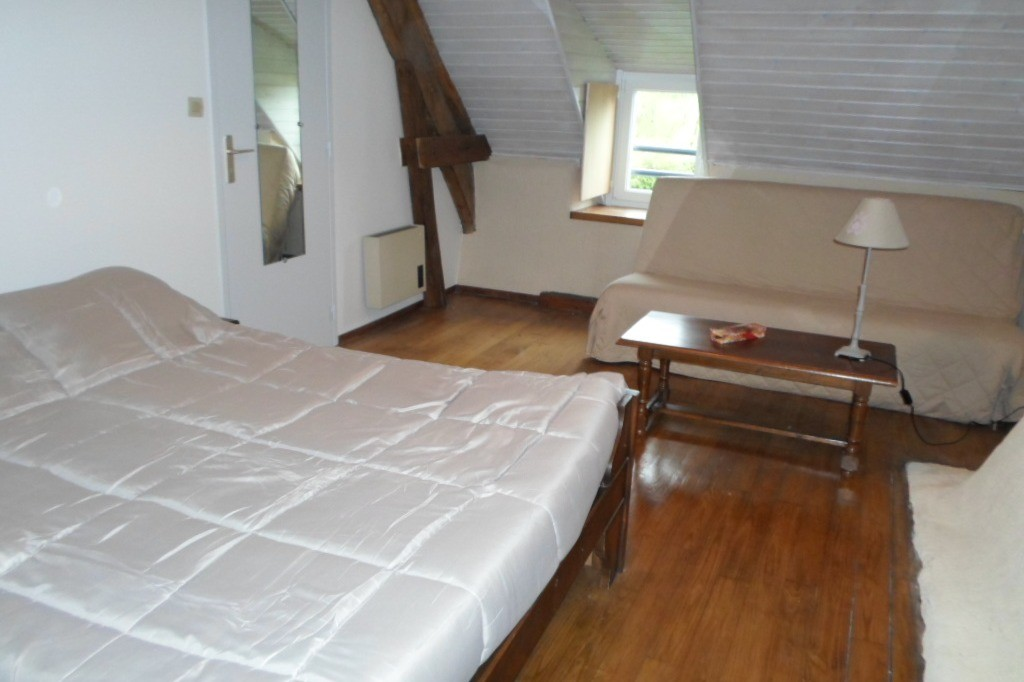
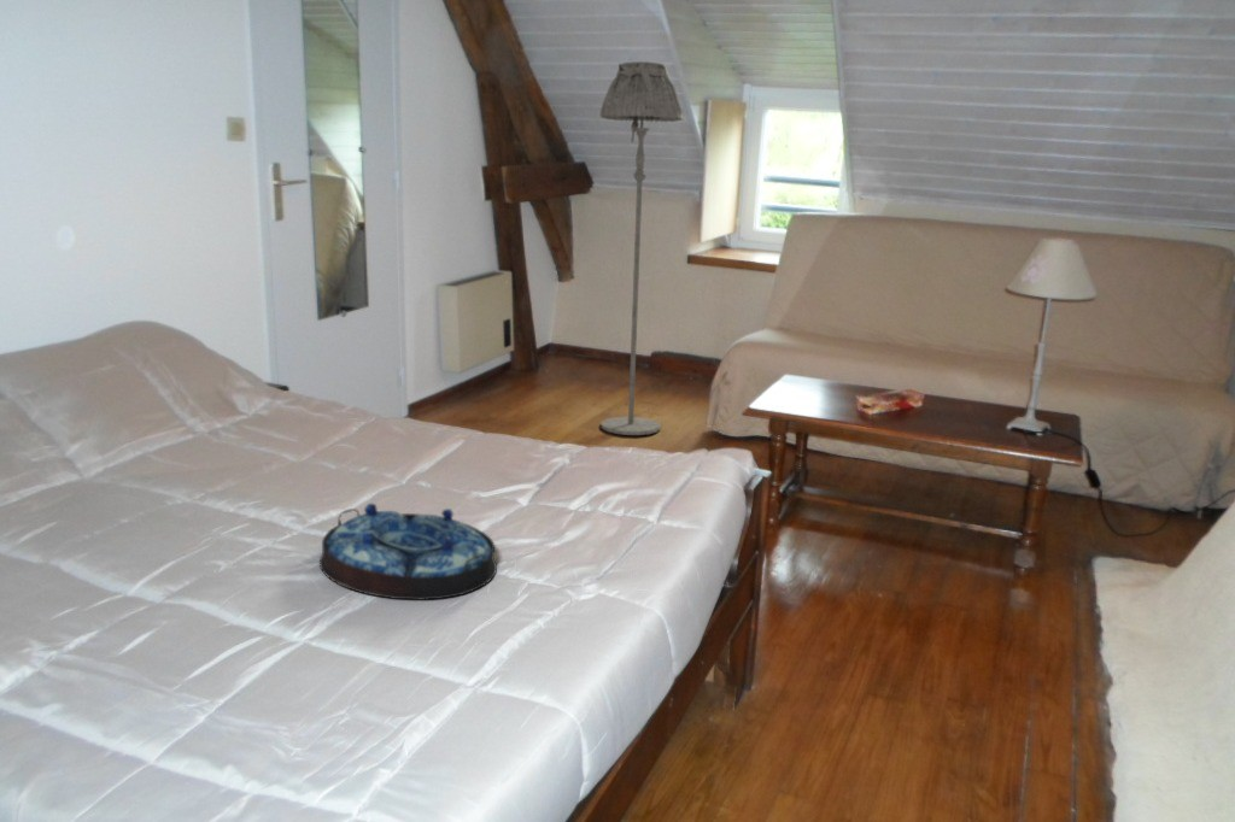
+ serving tray (408, 541)
+ floor lamp (636, 253)
